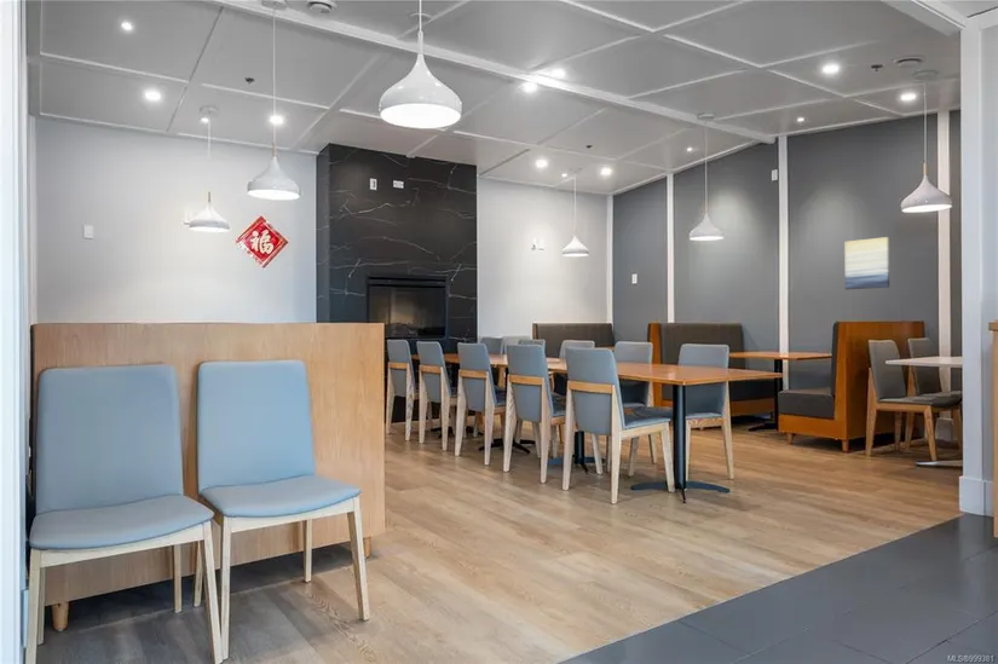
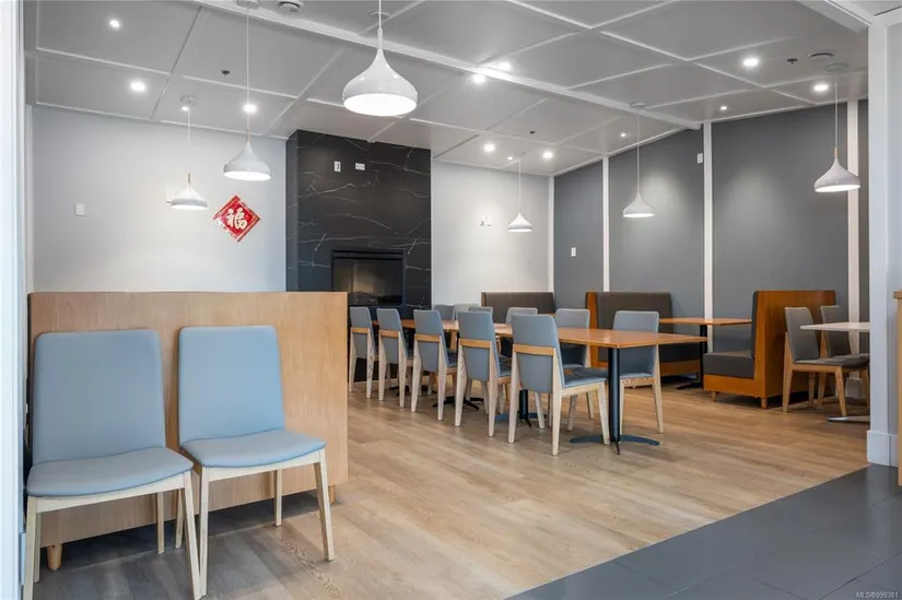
- wall art (866, 264)
